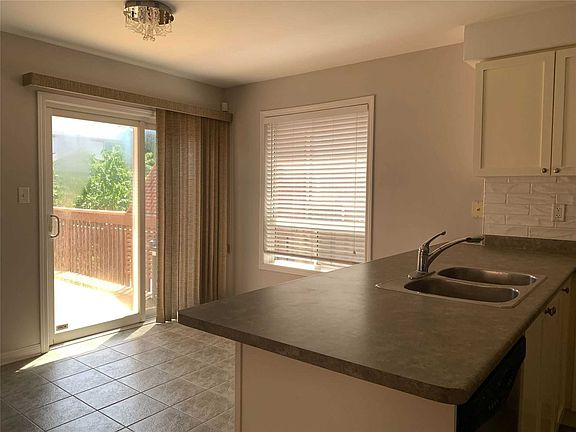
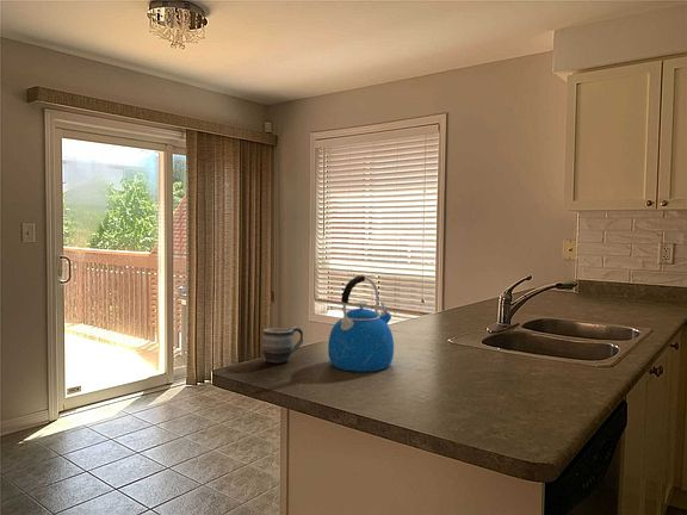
+ kettle (366, 318)
+ mug (281, 343)
